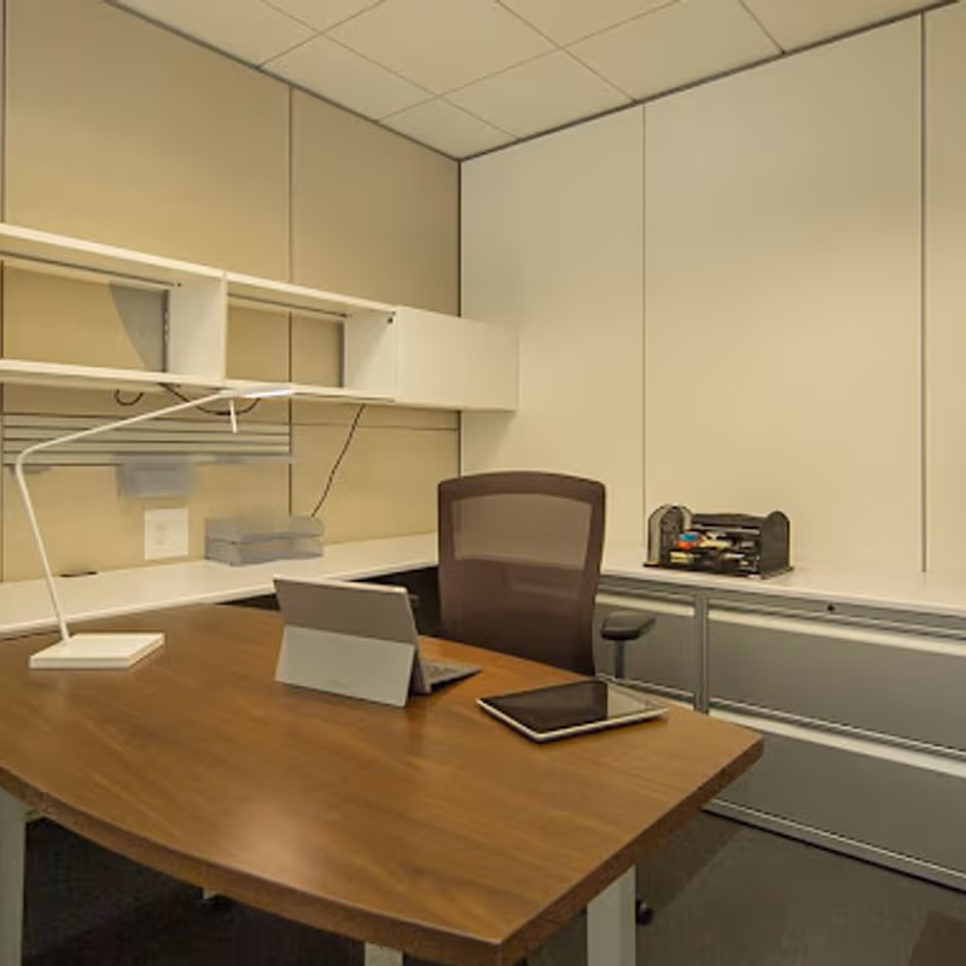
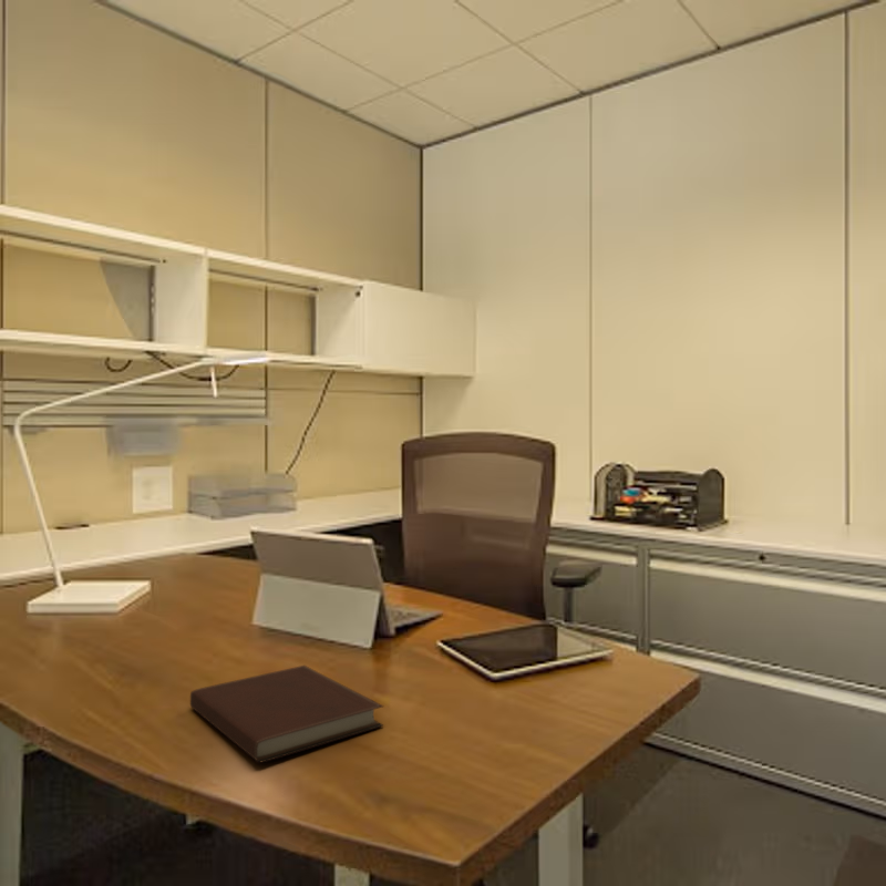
+ notebook (284, 707)
